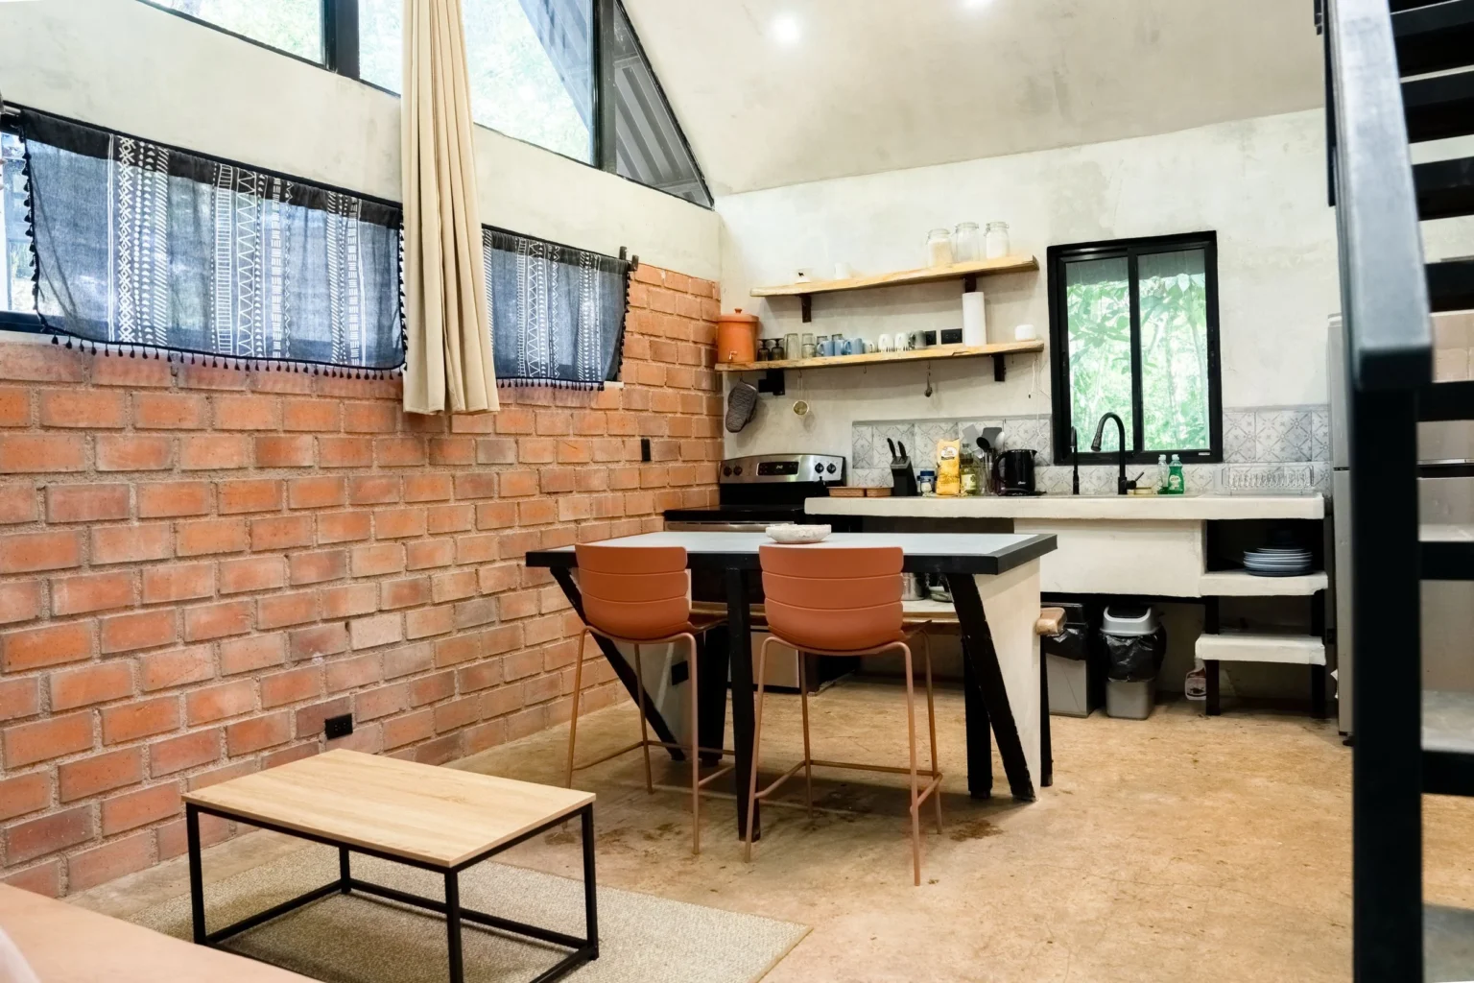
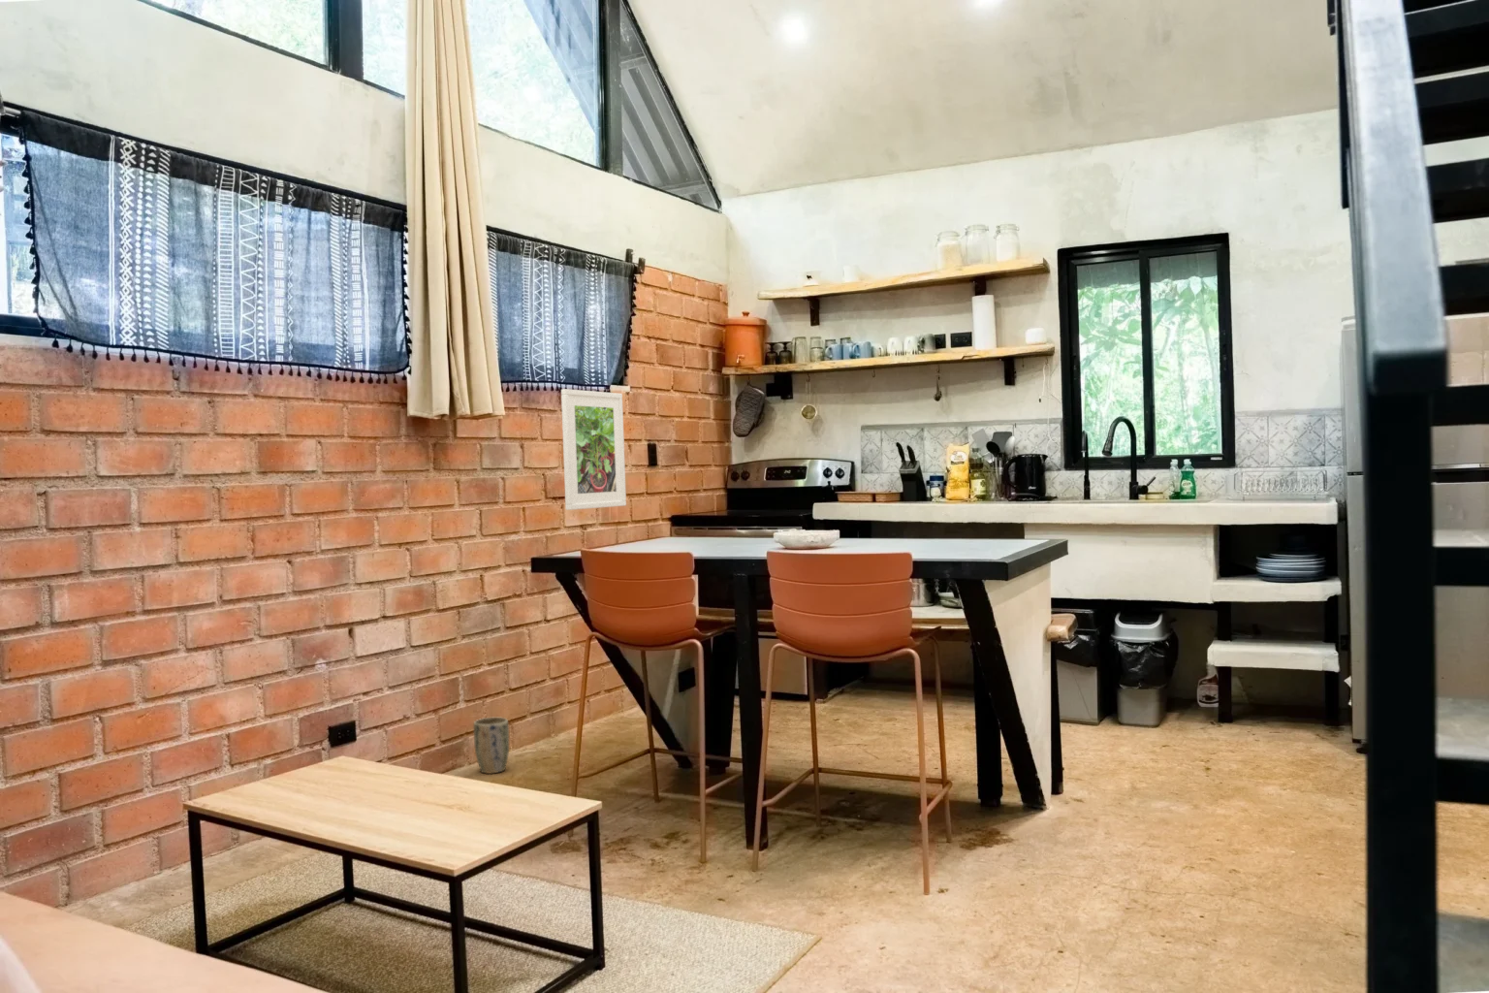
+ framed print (594, 449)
+ plant pot (492, 745)
